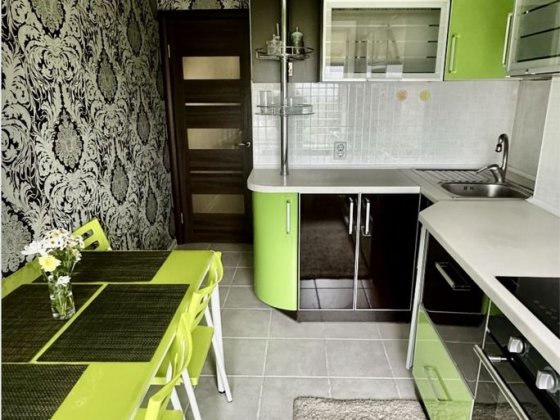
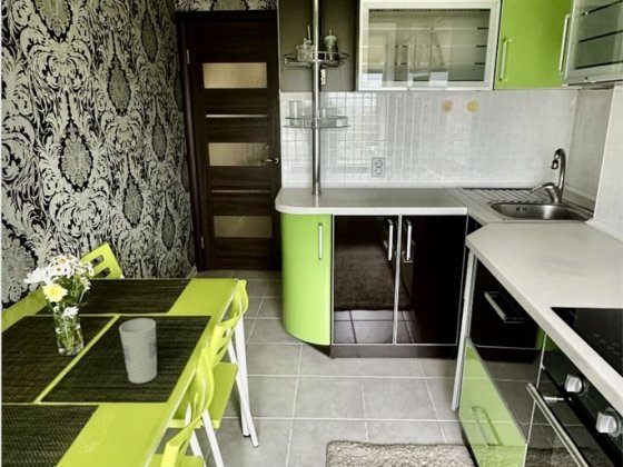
+ cup (140, 350)
